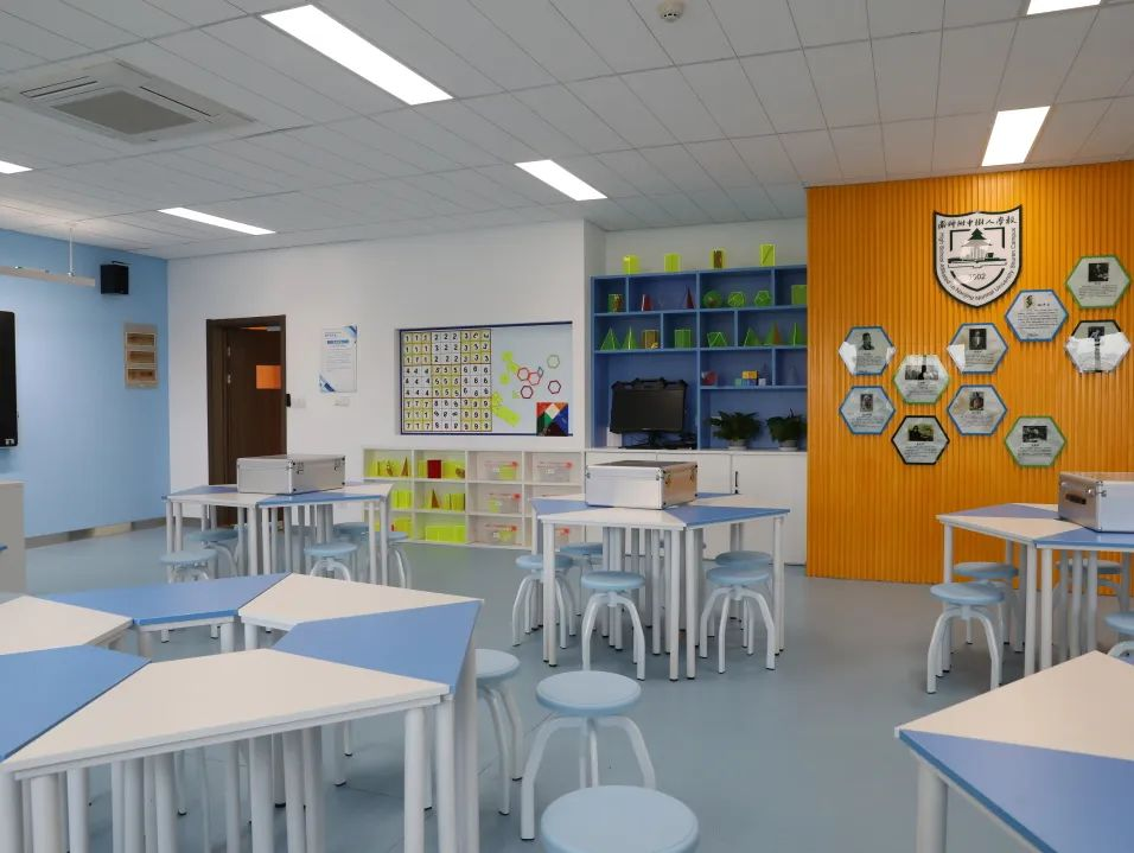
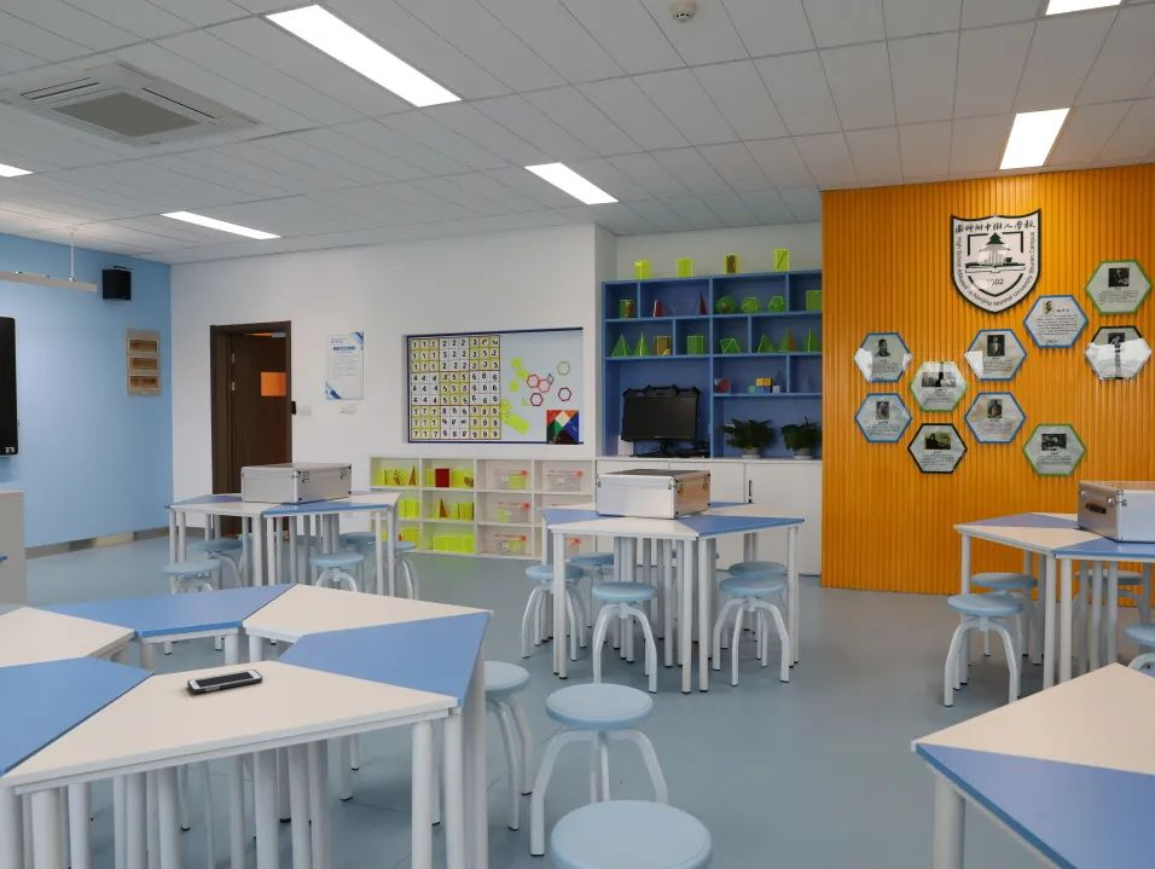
+ cell phone (225, 680)
